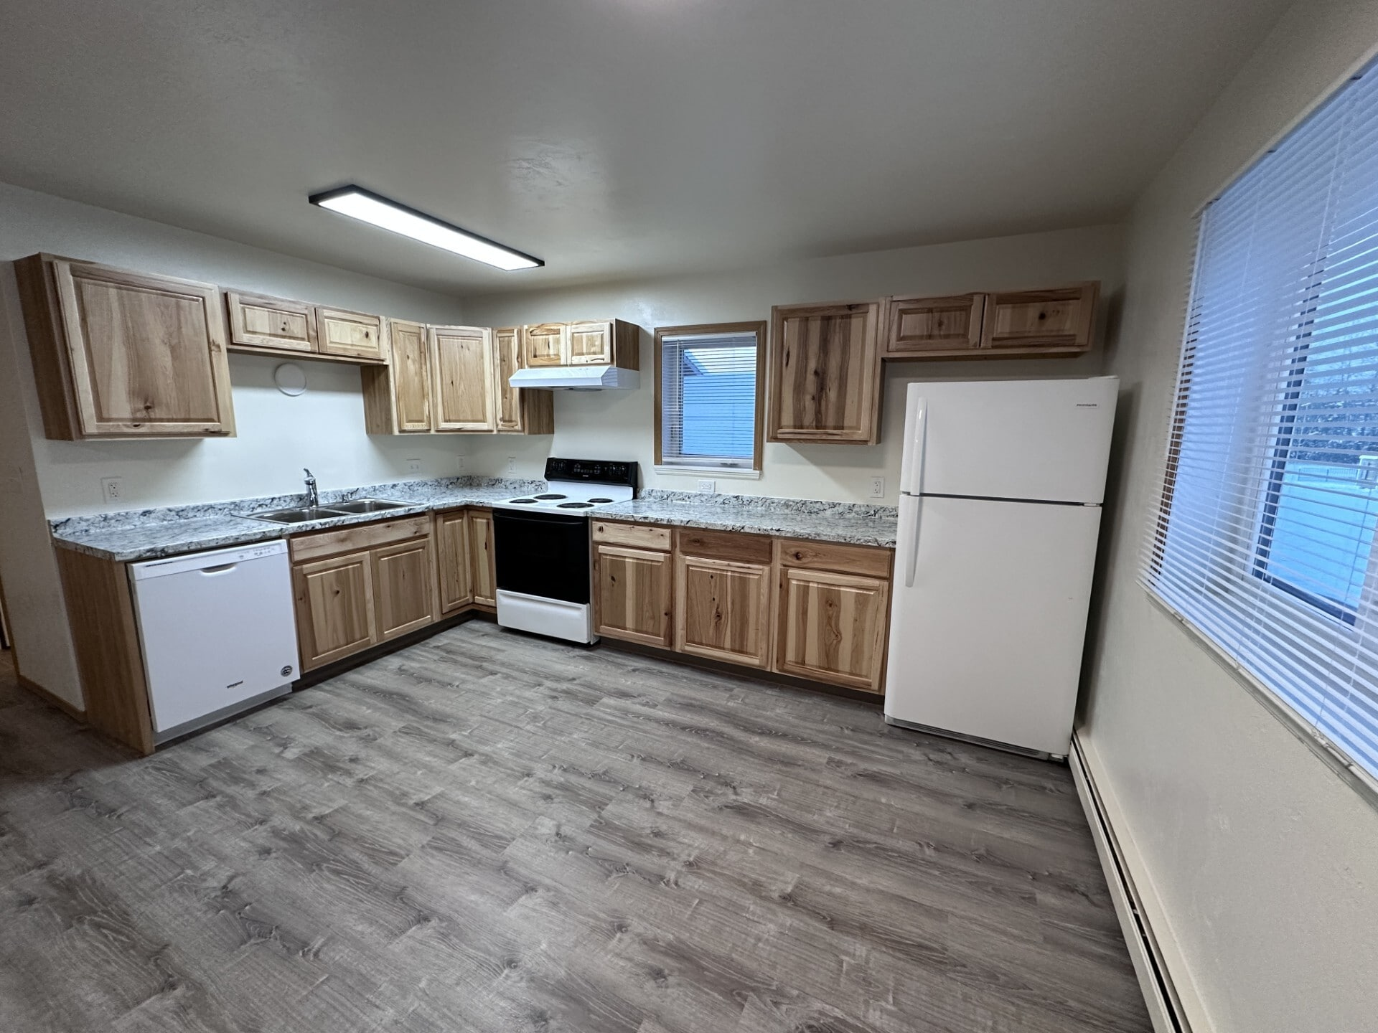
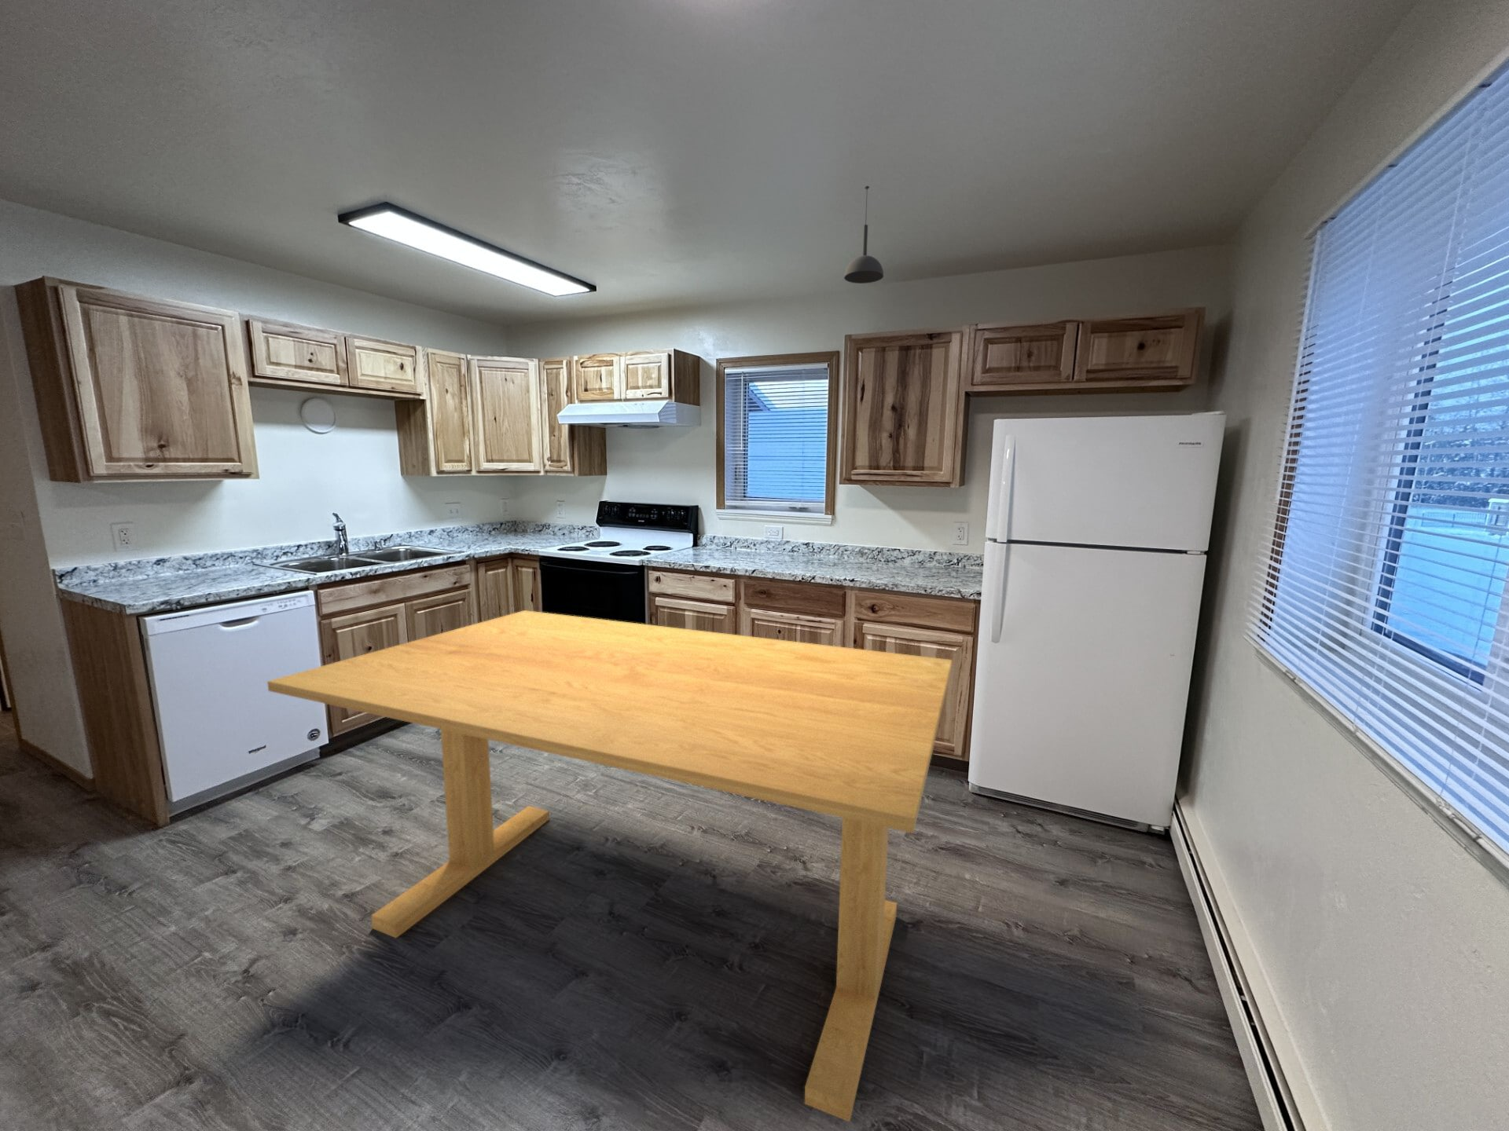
+ pendant light (865, 233)
+ dining table (644, 773)
